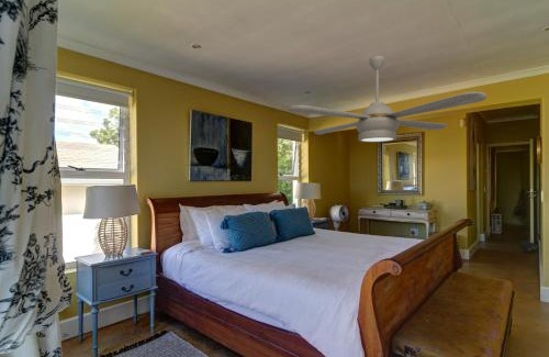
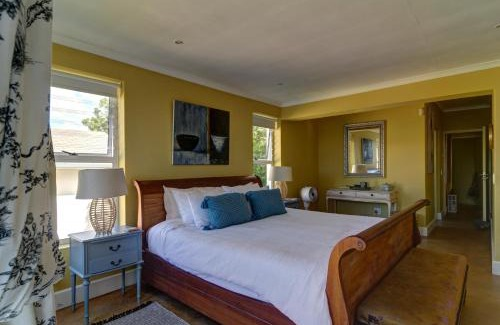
- ceiling fan (377, 99)
